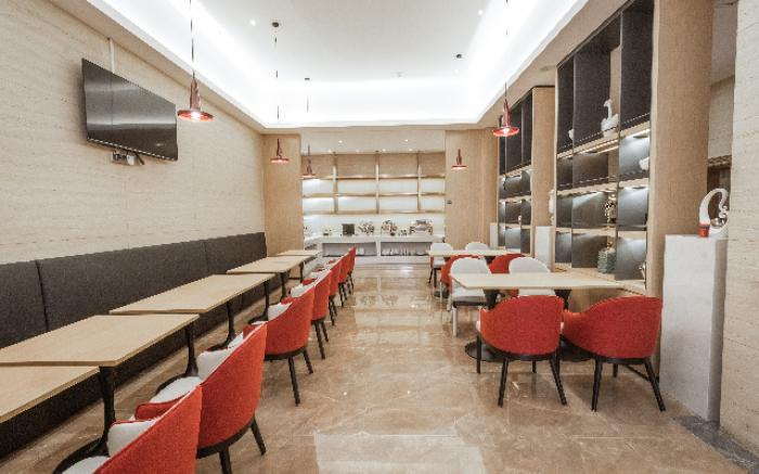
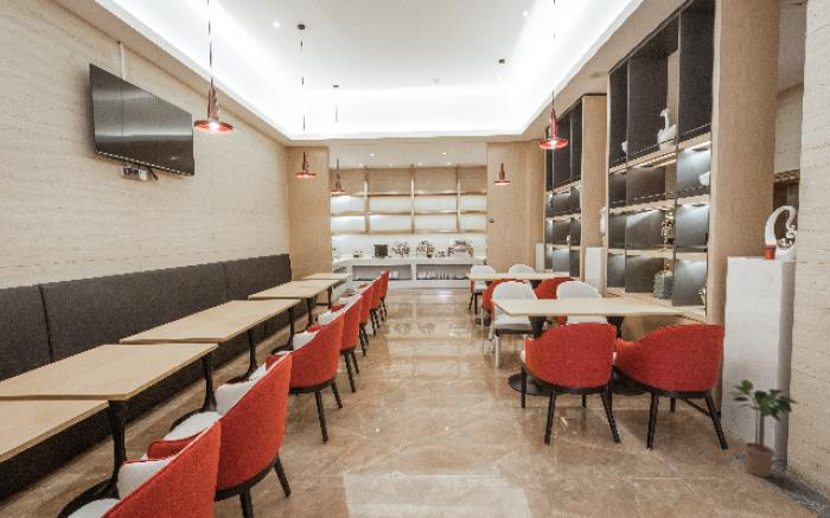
+ potted plant (764, 427)
